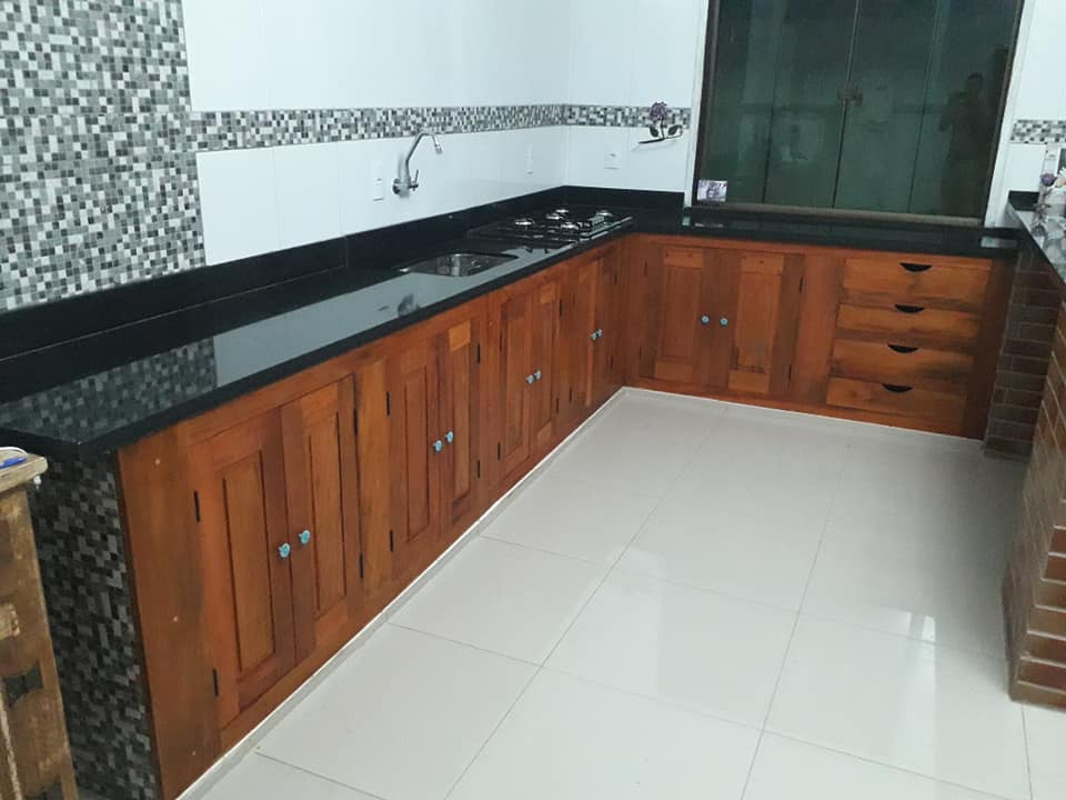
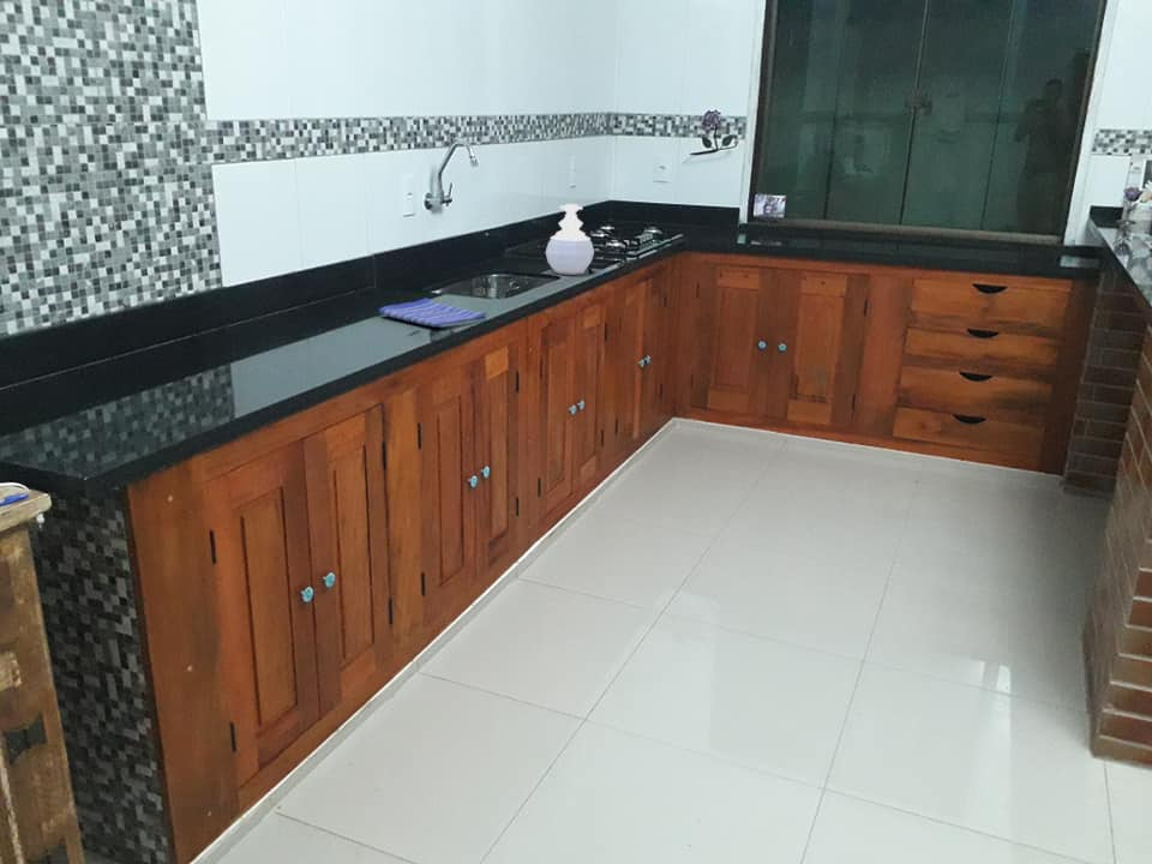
+ dish towel (432, 312)
+ soap dispenser (570, 238)
